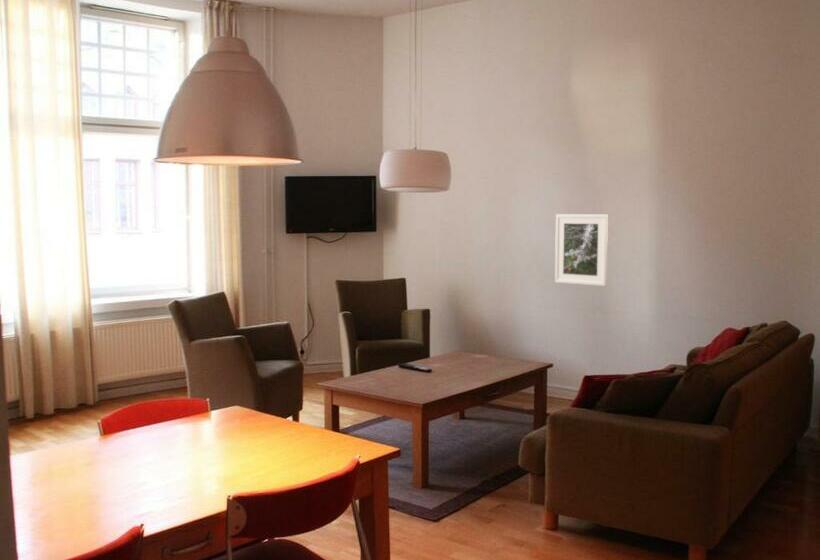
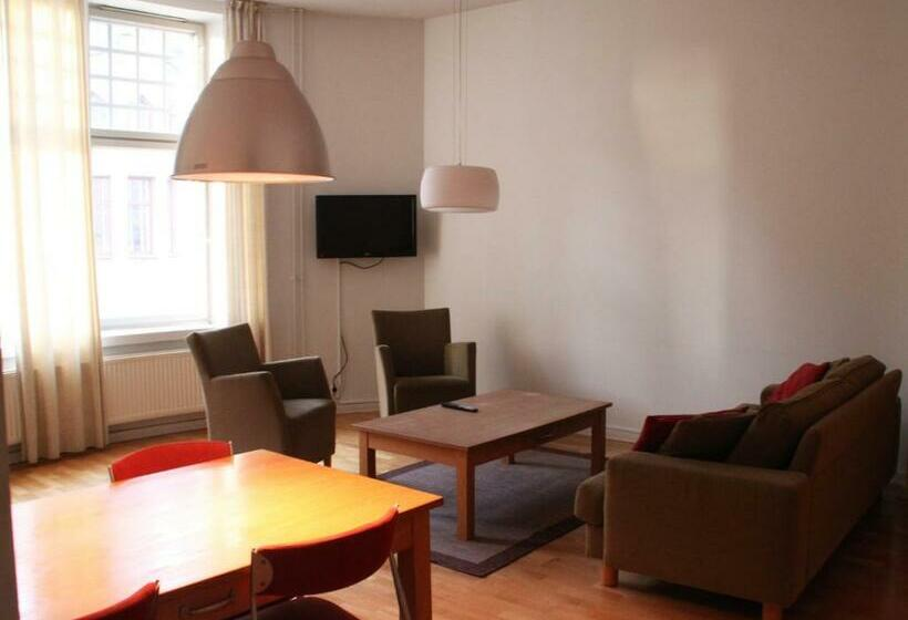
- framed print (580, 249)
